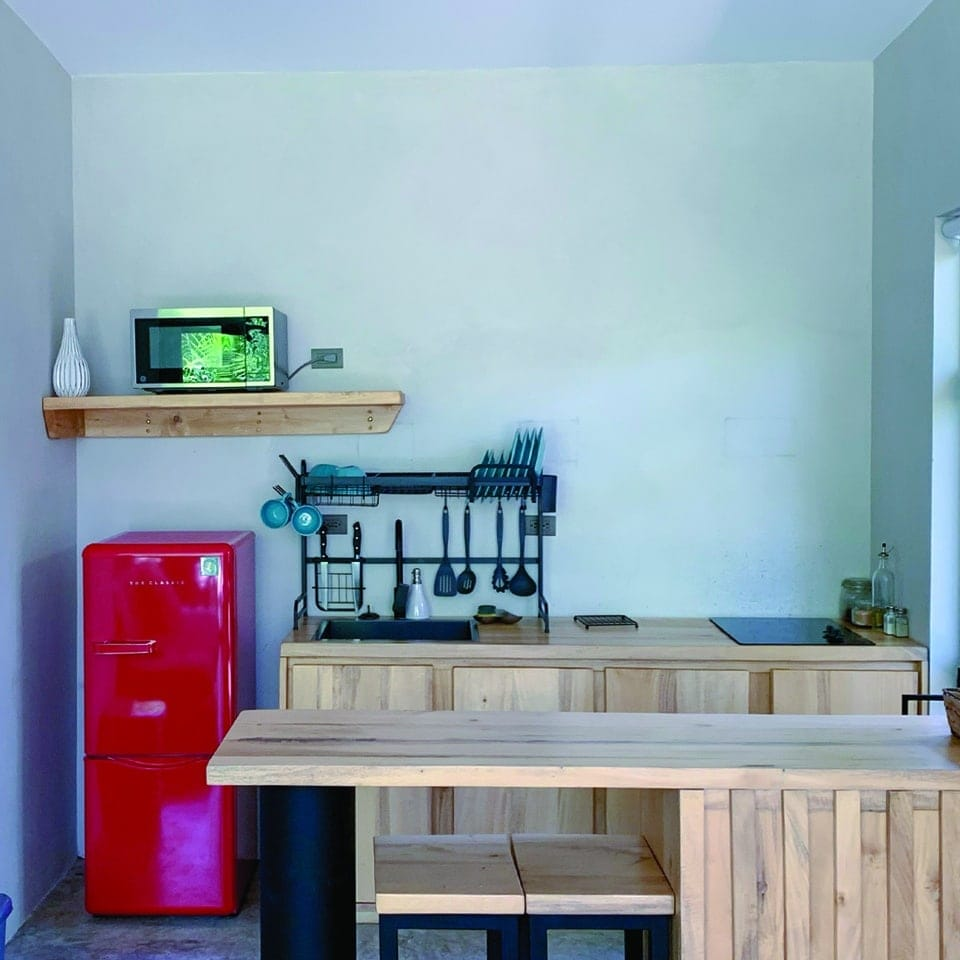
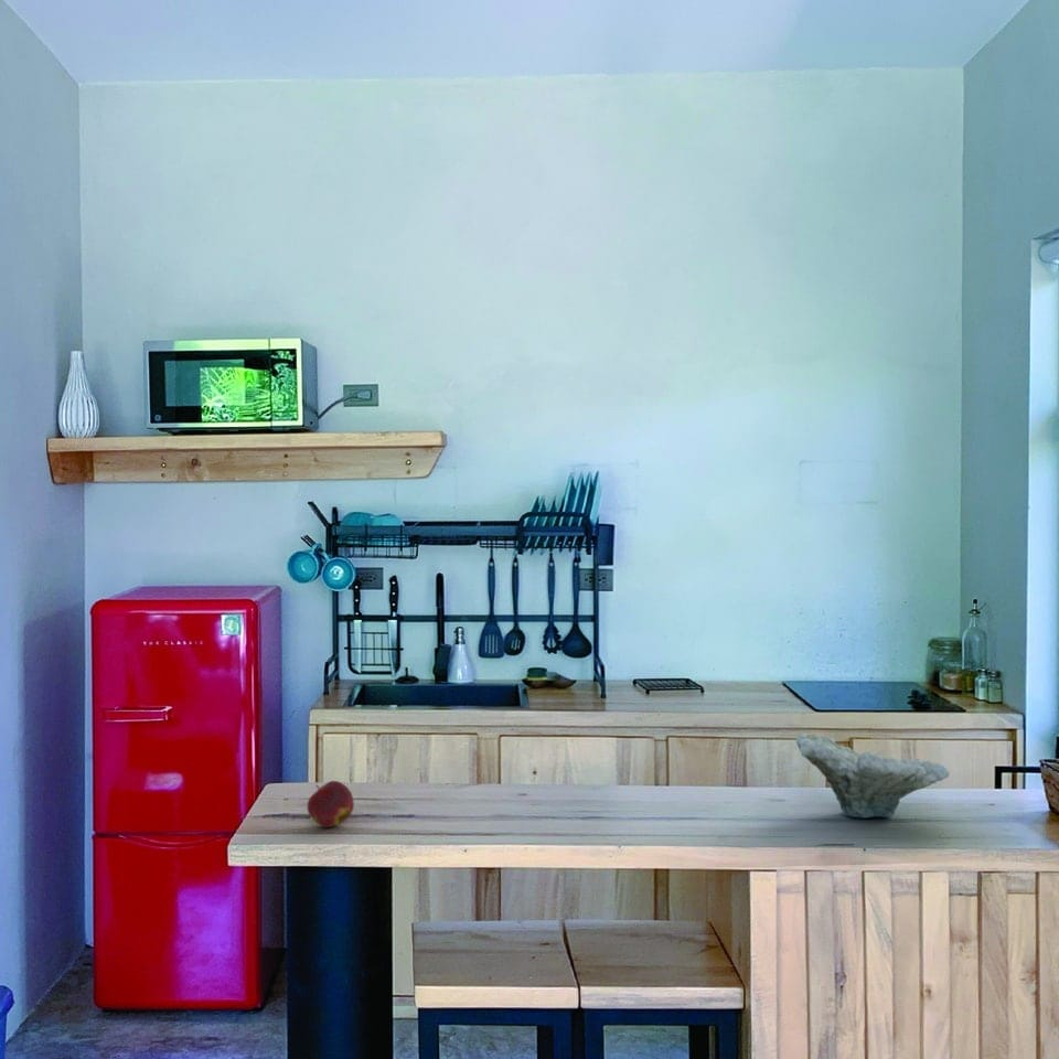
+ decorative bowl (867, 777)
+ apple (330, 803)
